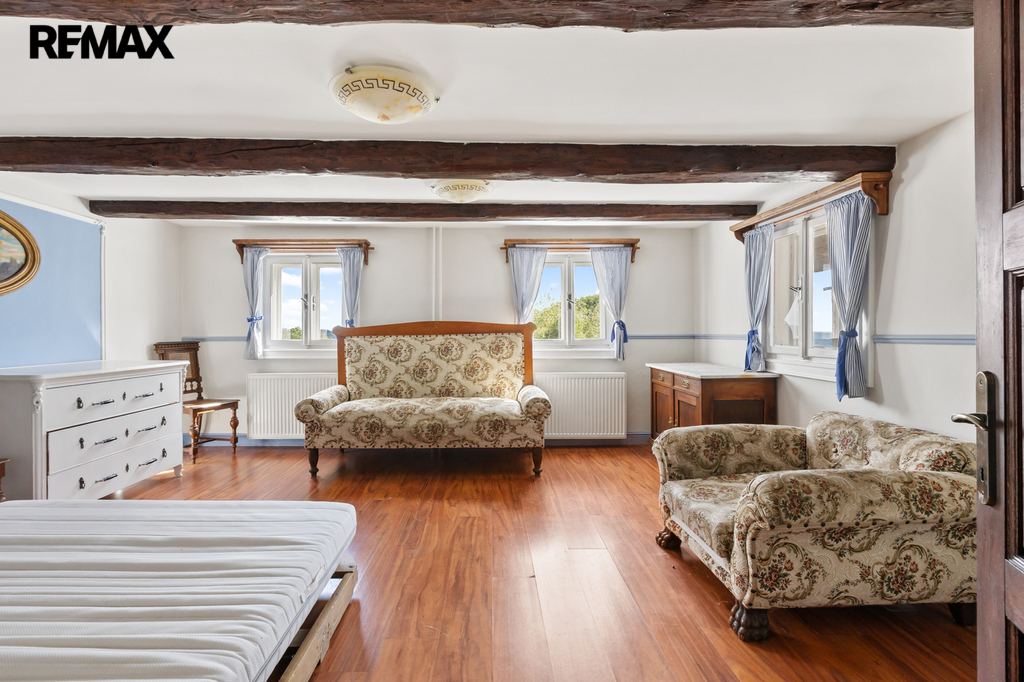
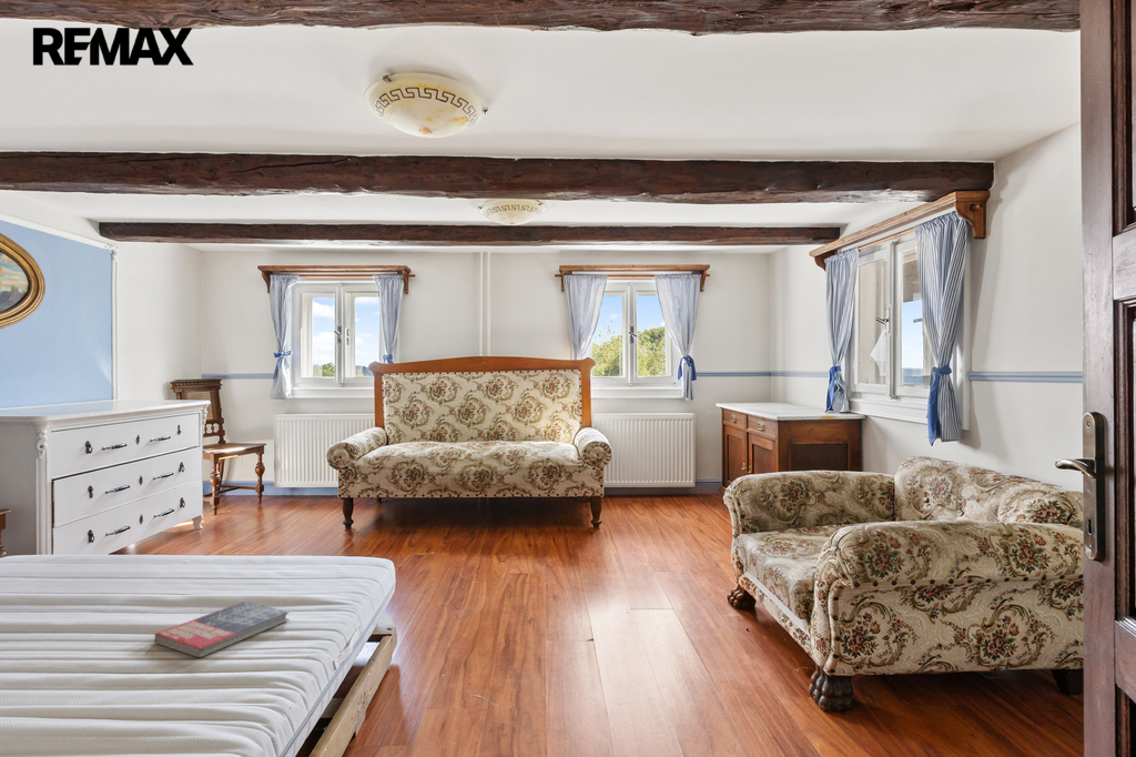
+ book (224, 626)
